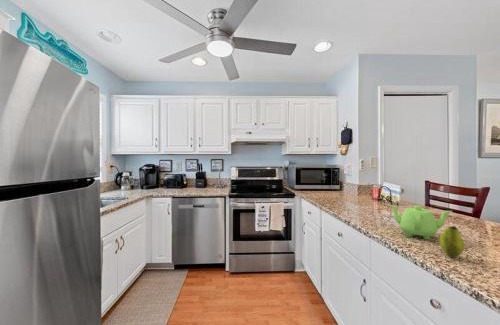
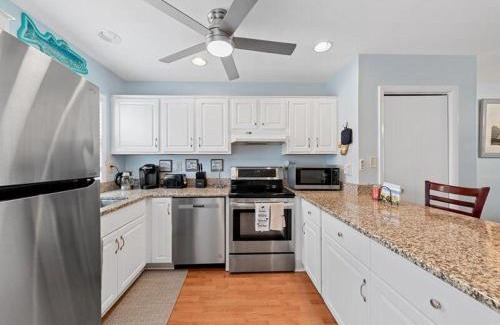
- fruit (451, 240)
- teapot (418, 220)
